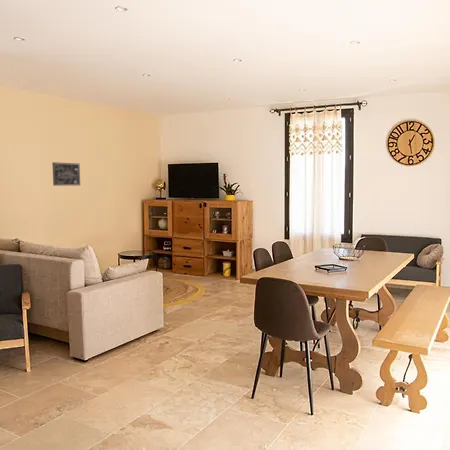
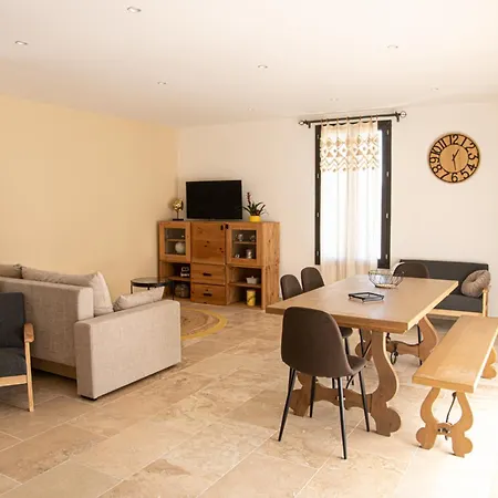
- wall art (66, 174)
